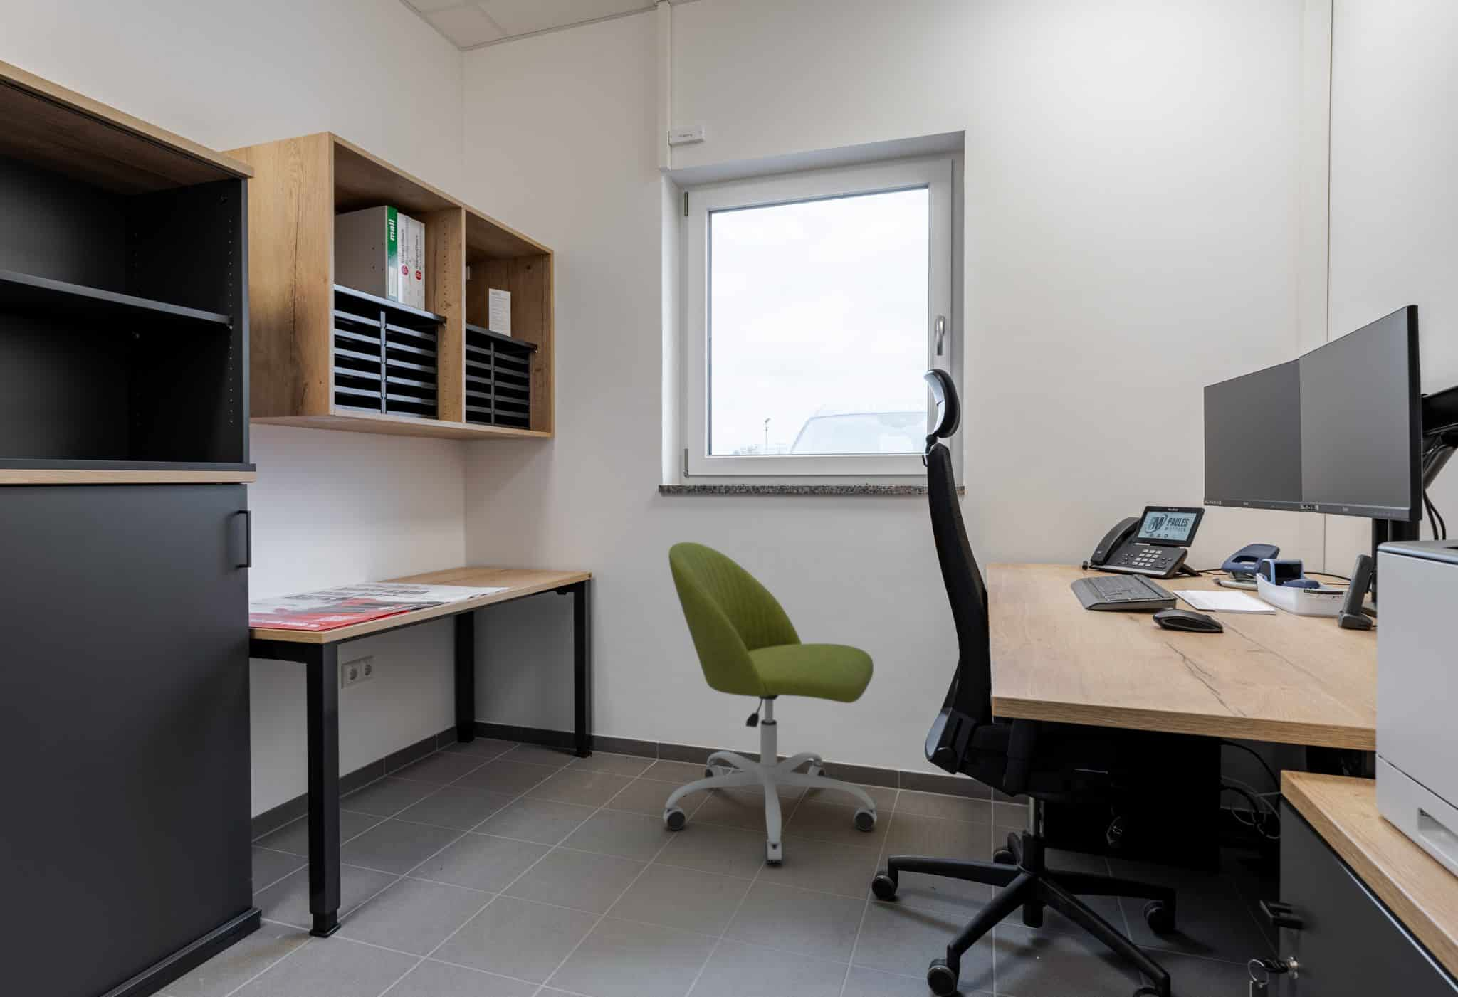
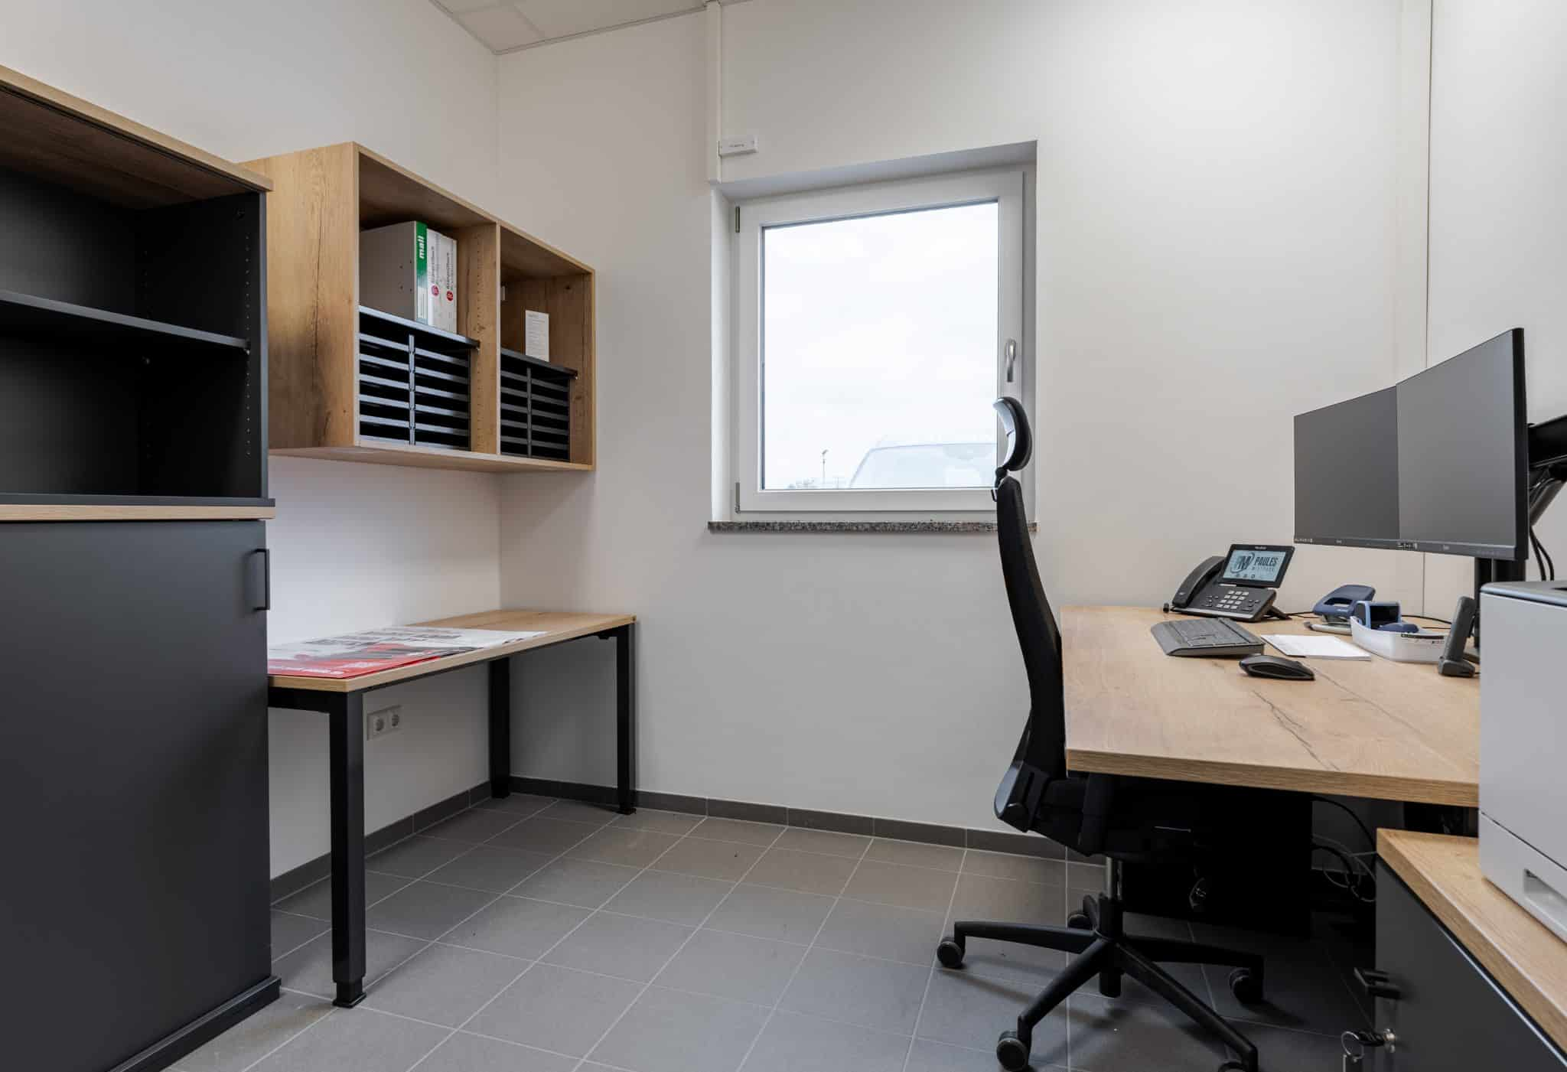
- office chair (772, 680)
